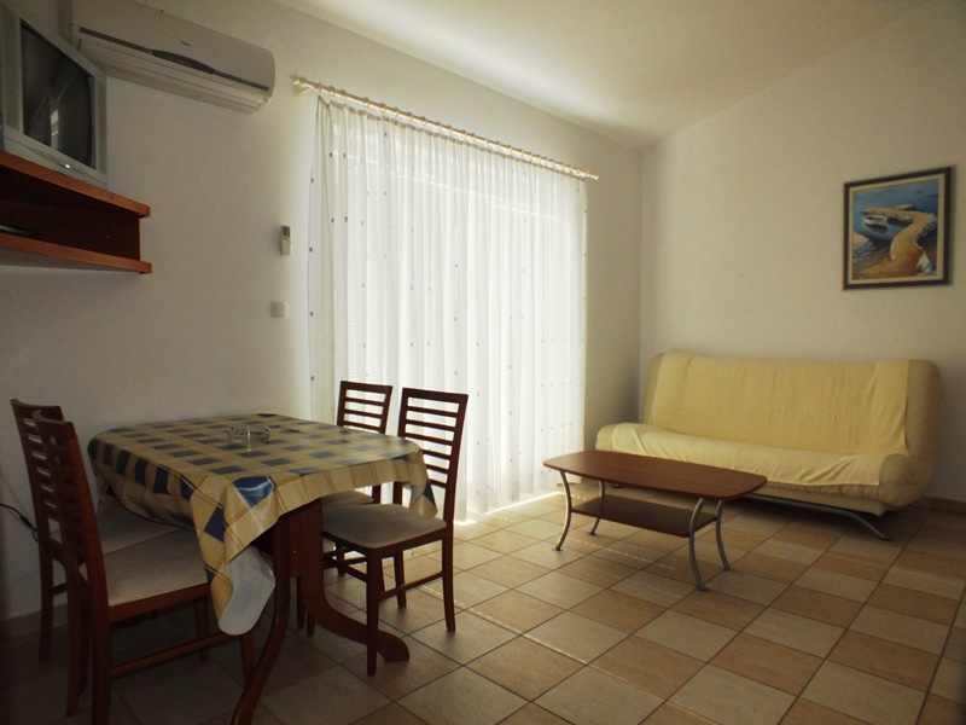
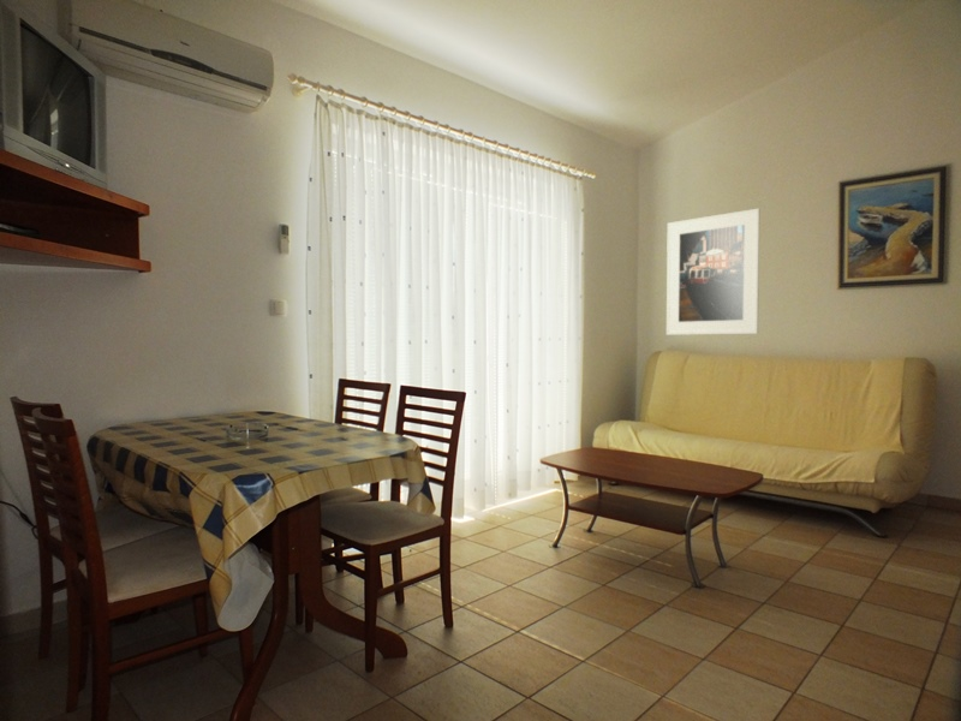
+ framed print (710, 275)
